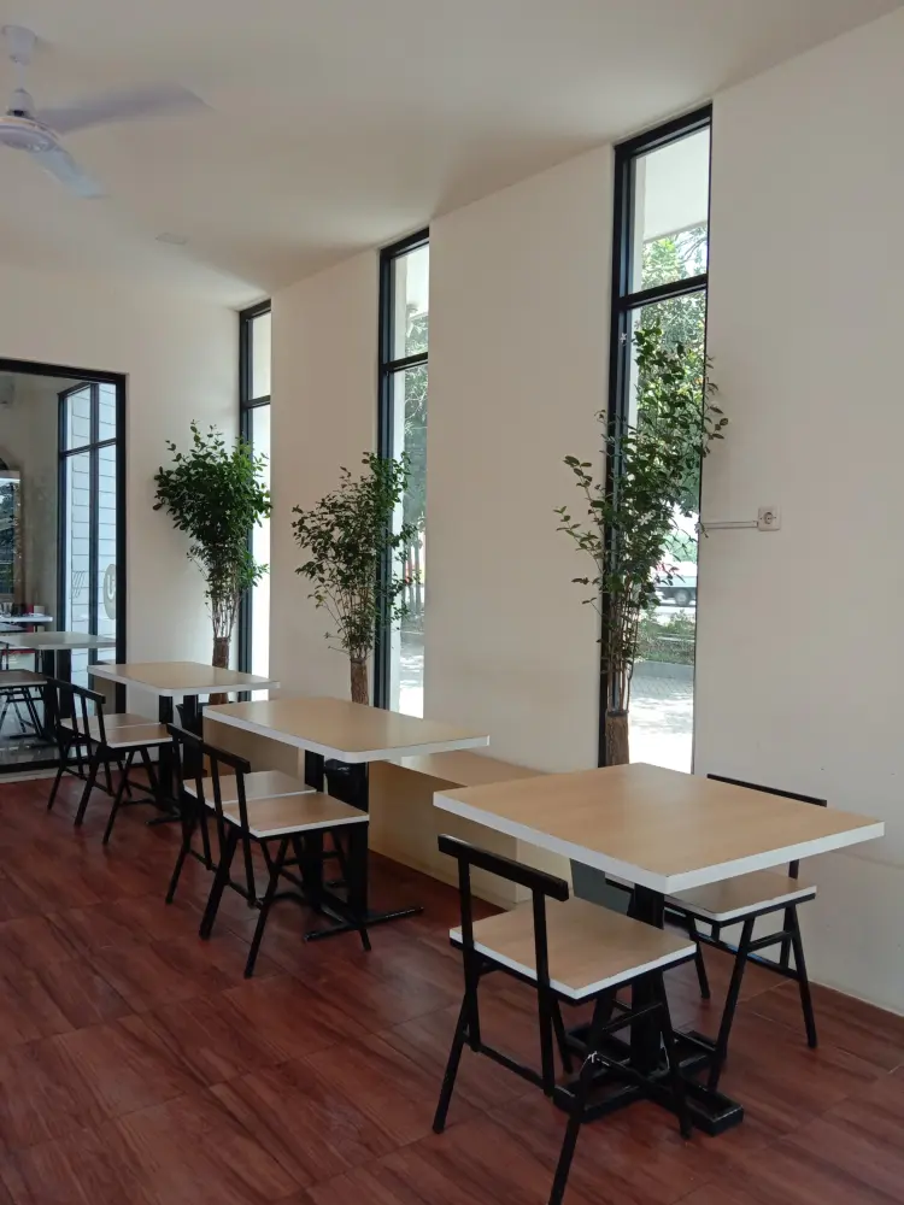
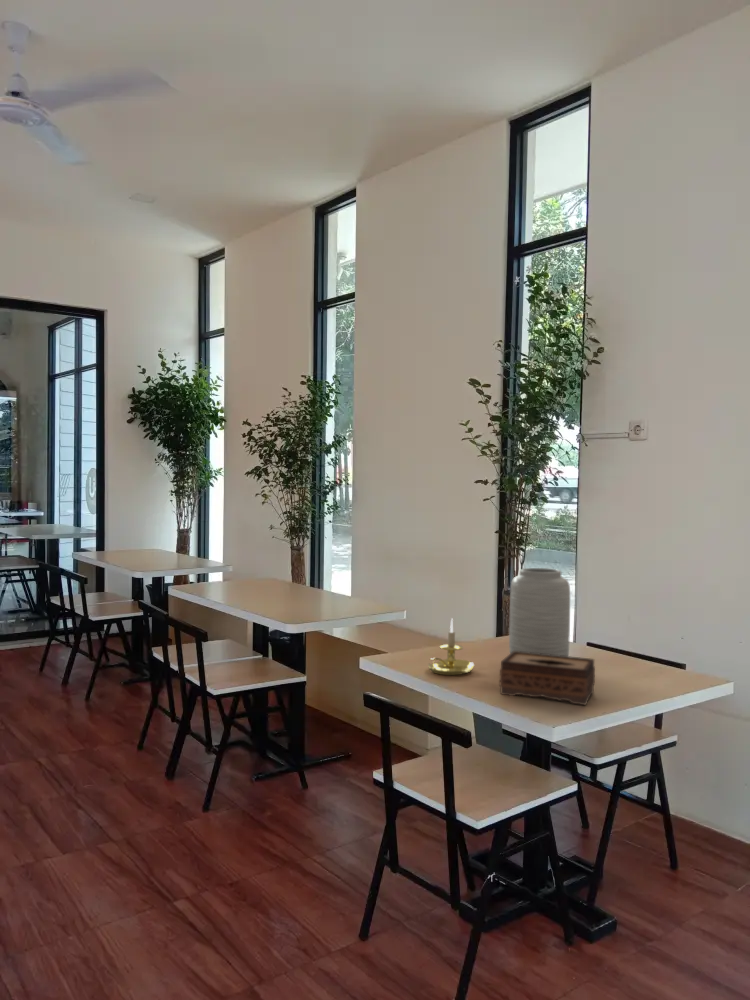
+ tissue box (547, 676)
+ candle holder (448, 644)
+ vase (539, 619)
